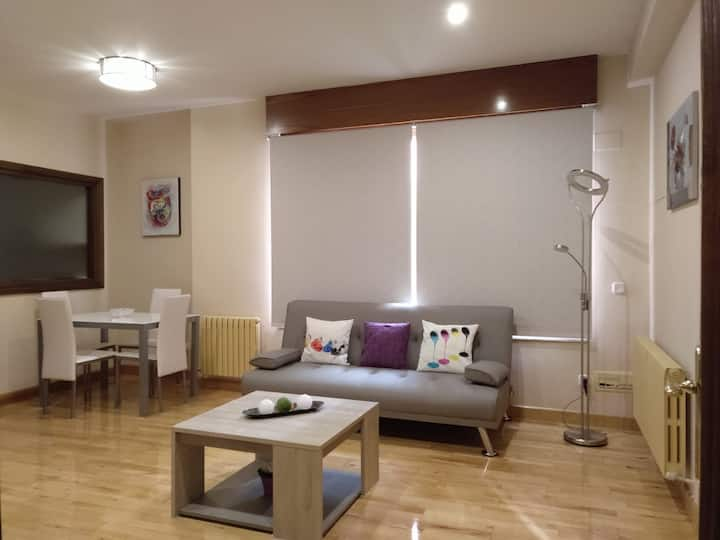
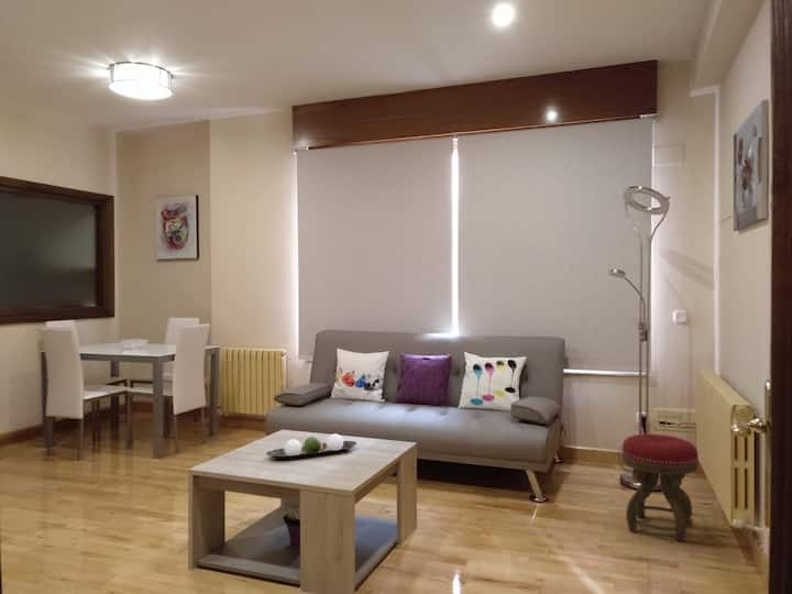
+ stool (660, 483)
